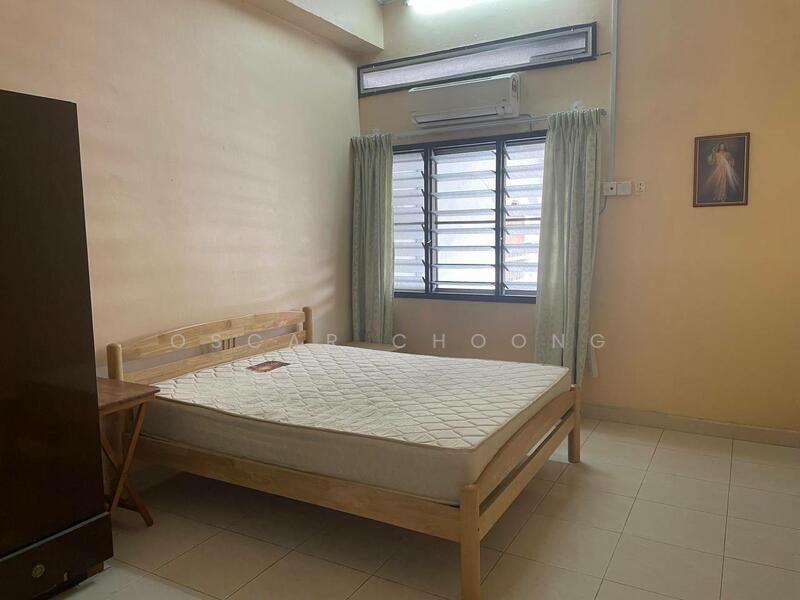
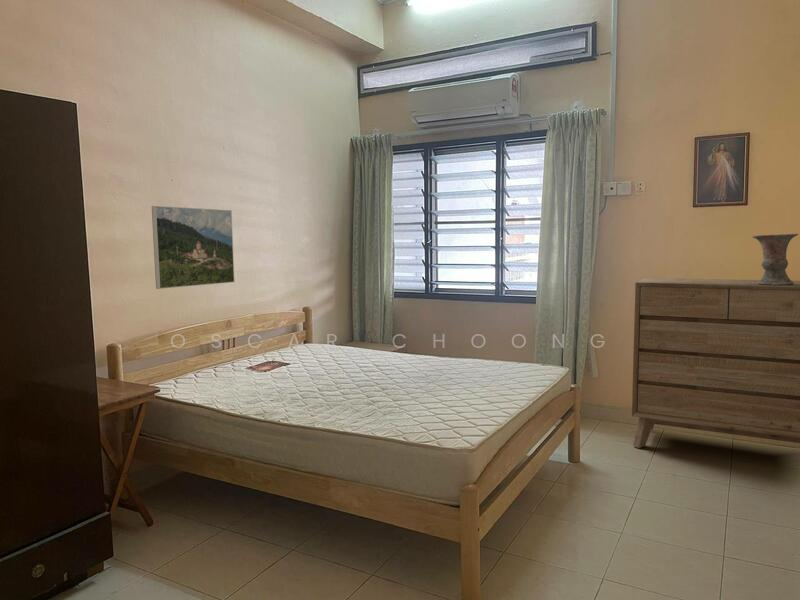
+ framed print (196, 247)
+ vase (773, 258)
+ dresser (726, 366)
